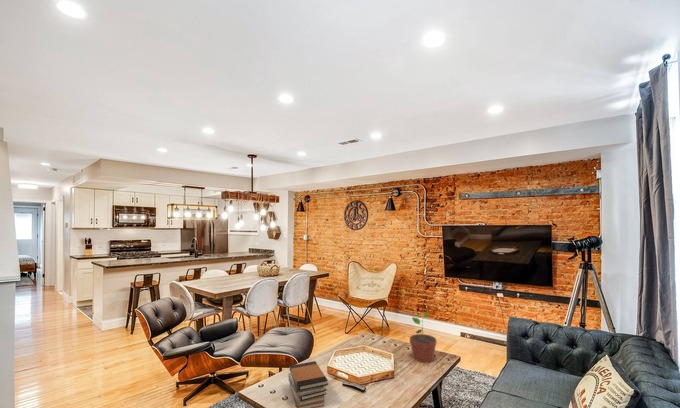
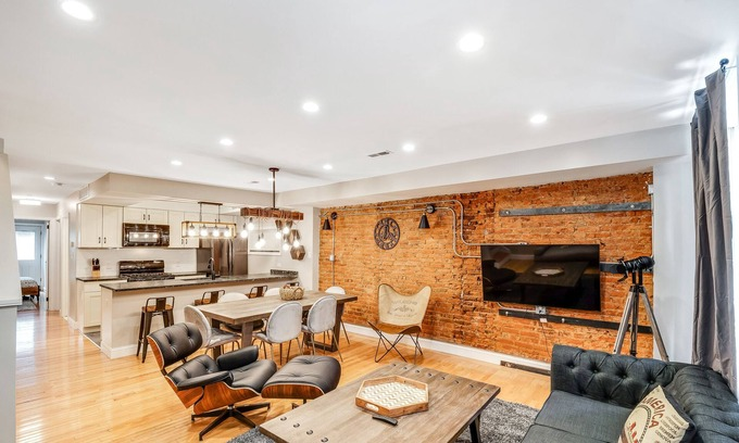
- book stack (307, 384)
- potted plant (422, 335)
